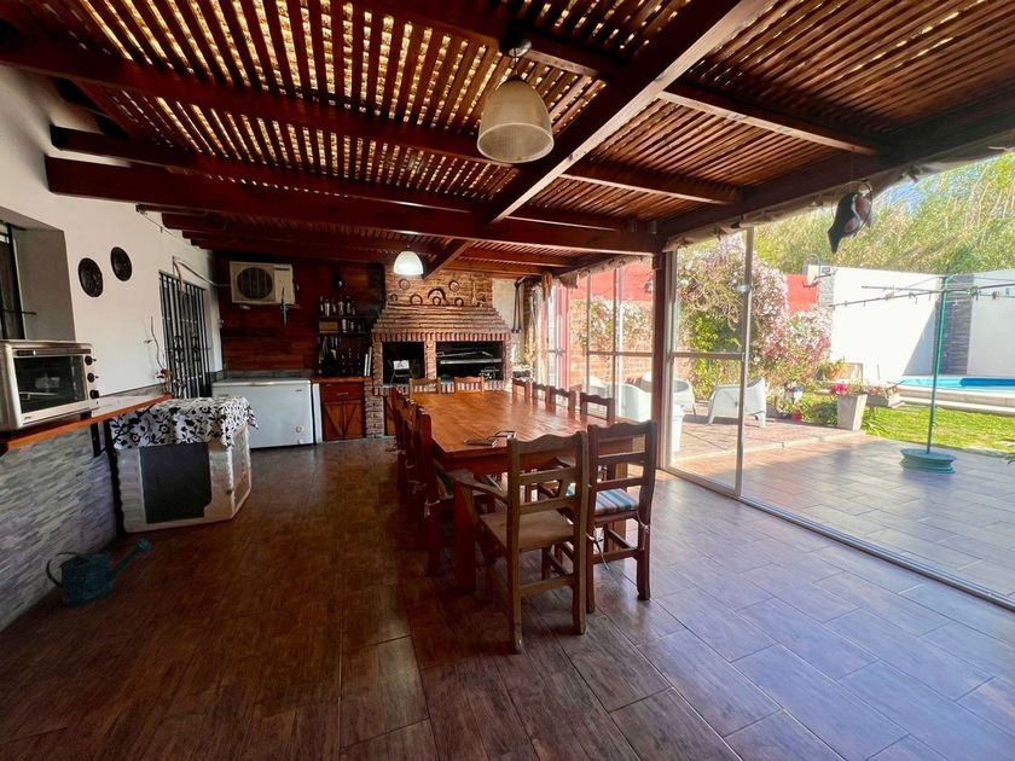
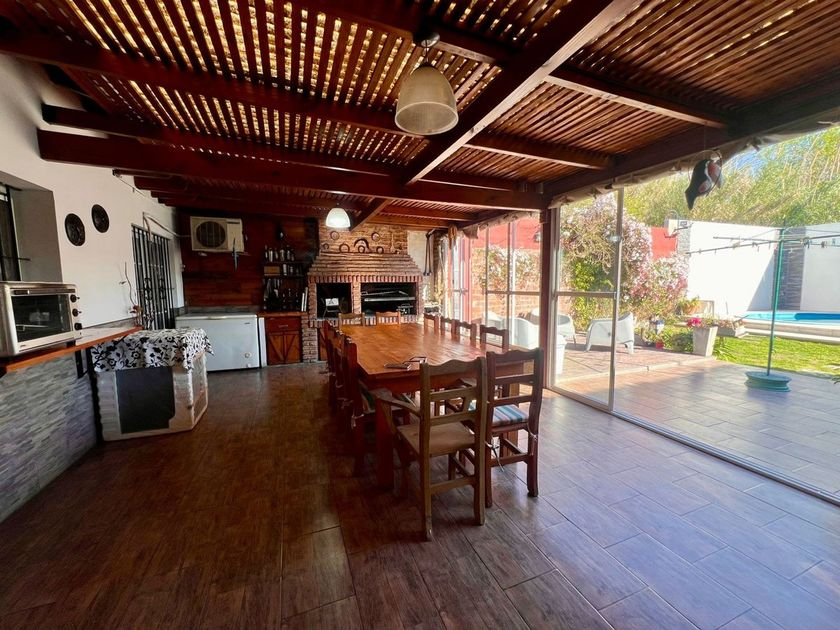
- watering can (102, 568)
